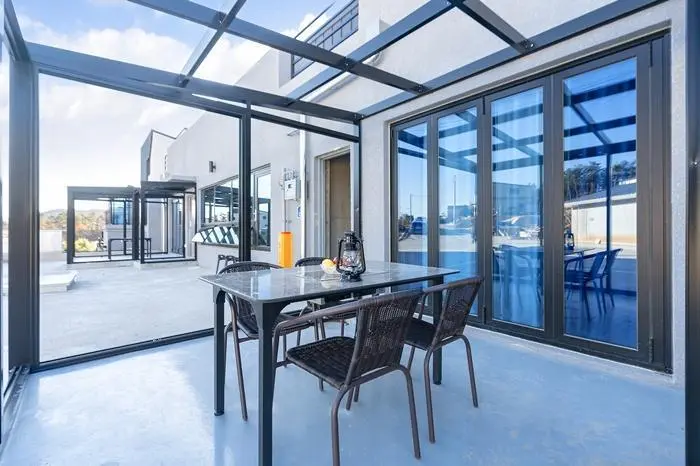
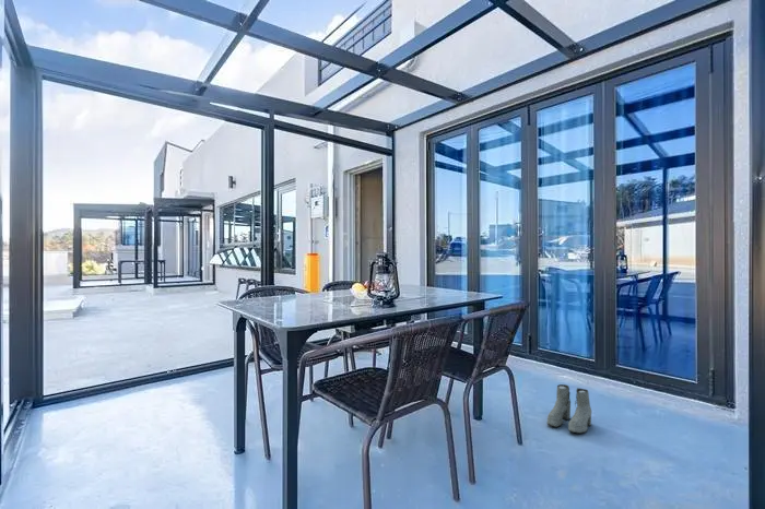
+ boots (569, 406)
